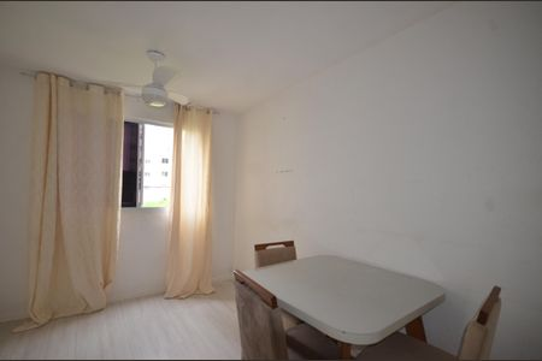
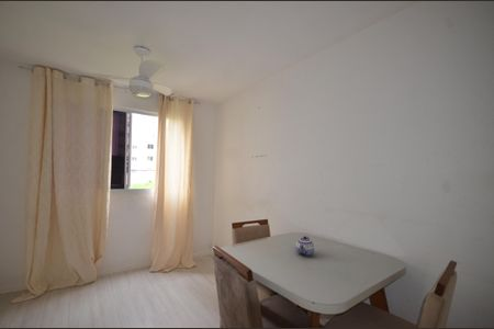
+ teapot (304, 245)
